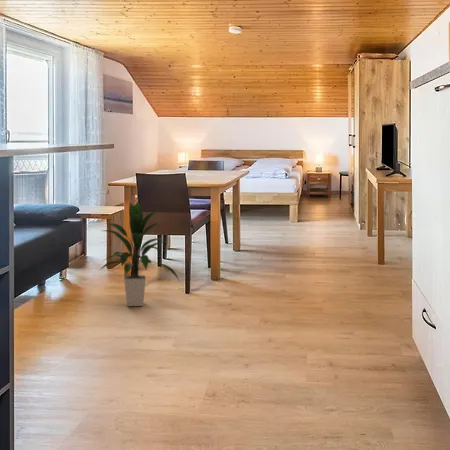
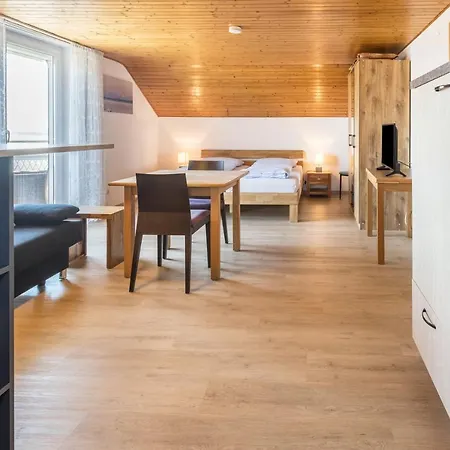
- indoor plant (137, 253)
